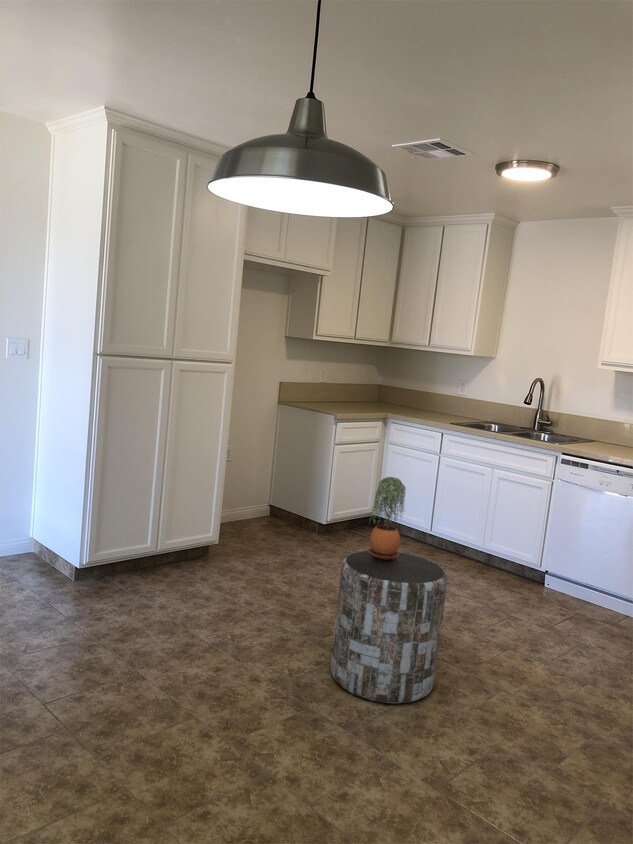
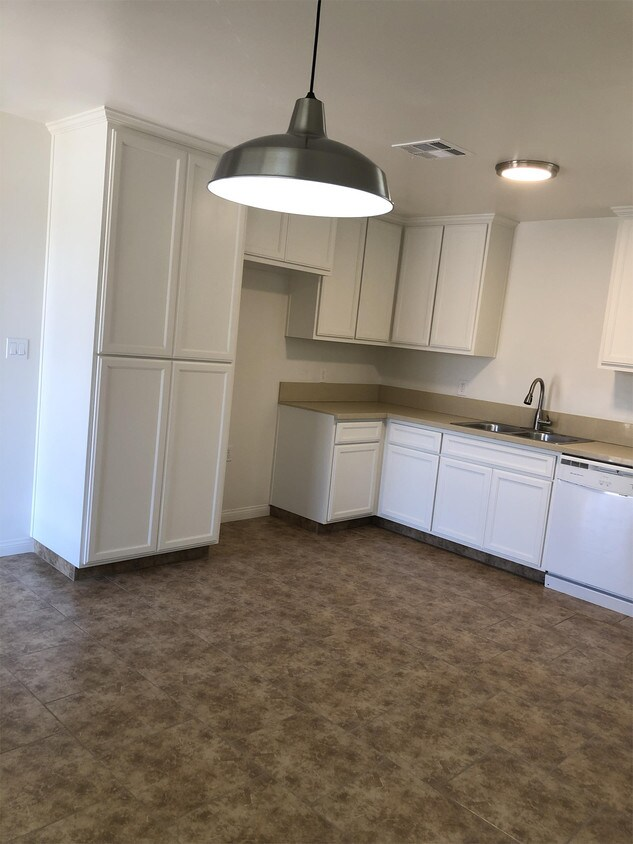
- side table (388, 622)
- potted plant (385, 516)
